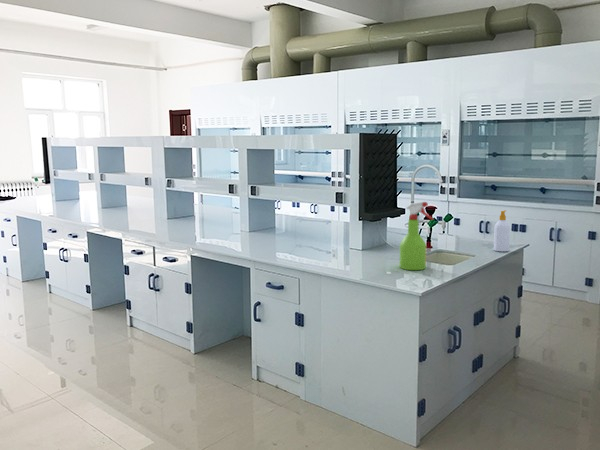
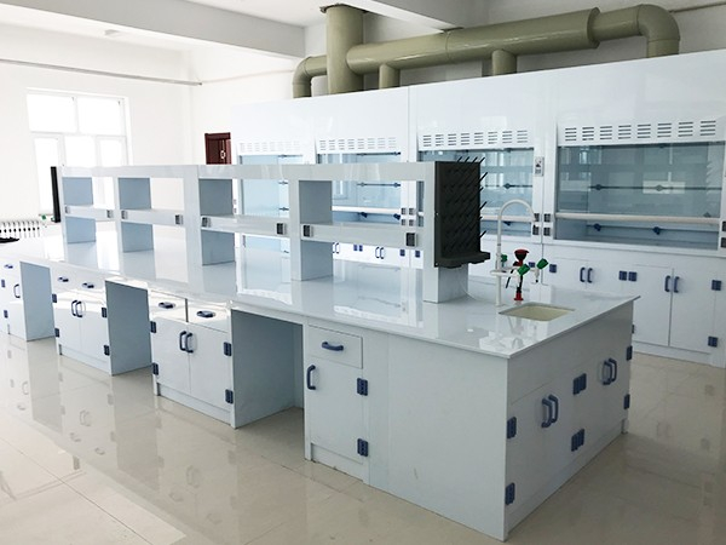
- soap bottle (502, 230)
- spray bottle (417, 235)
